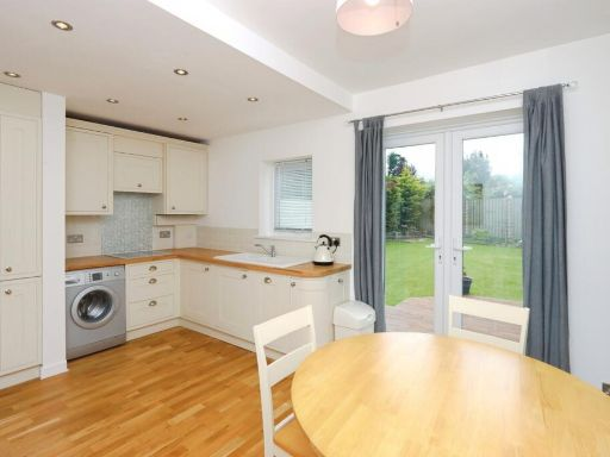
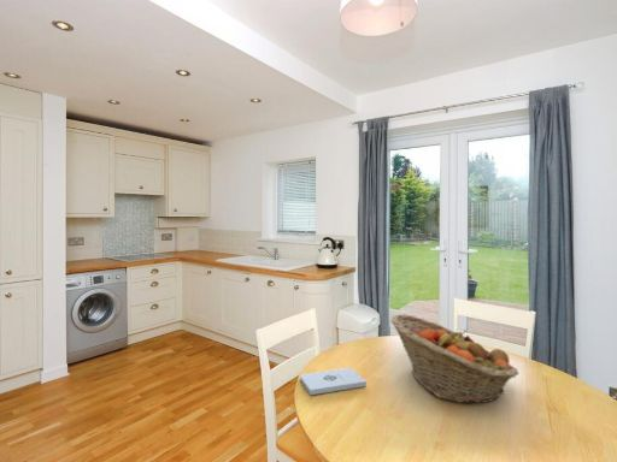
+ notepad (331, 380)
+ fruit basket (447, 351)
